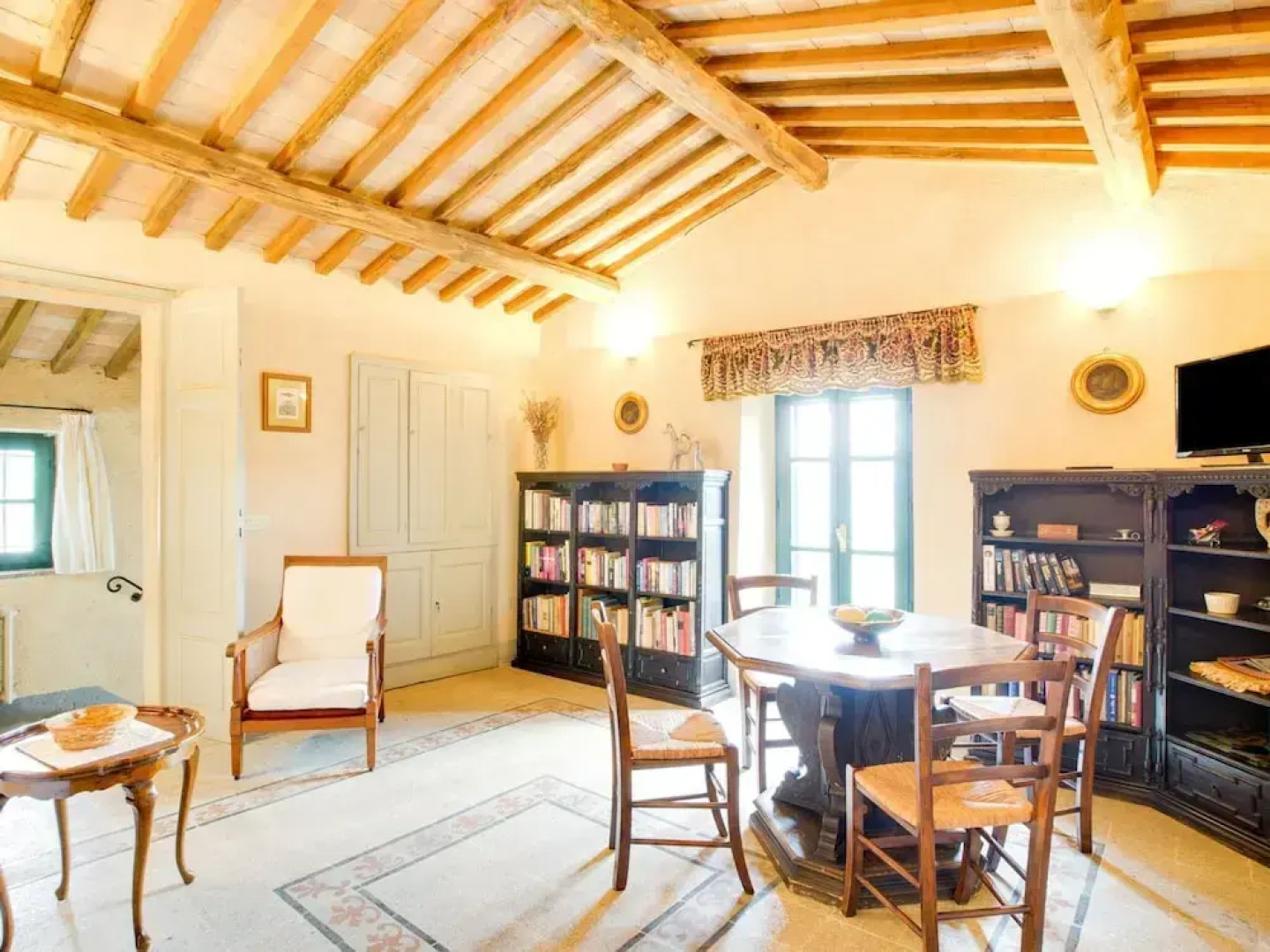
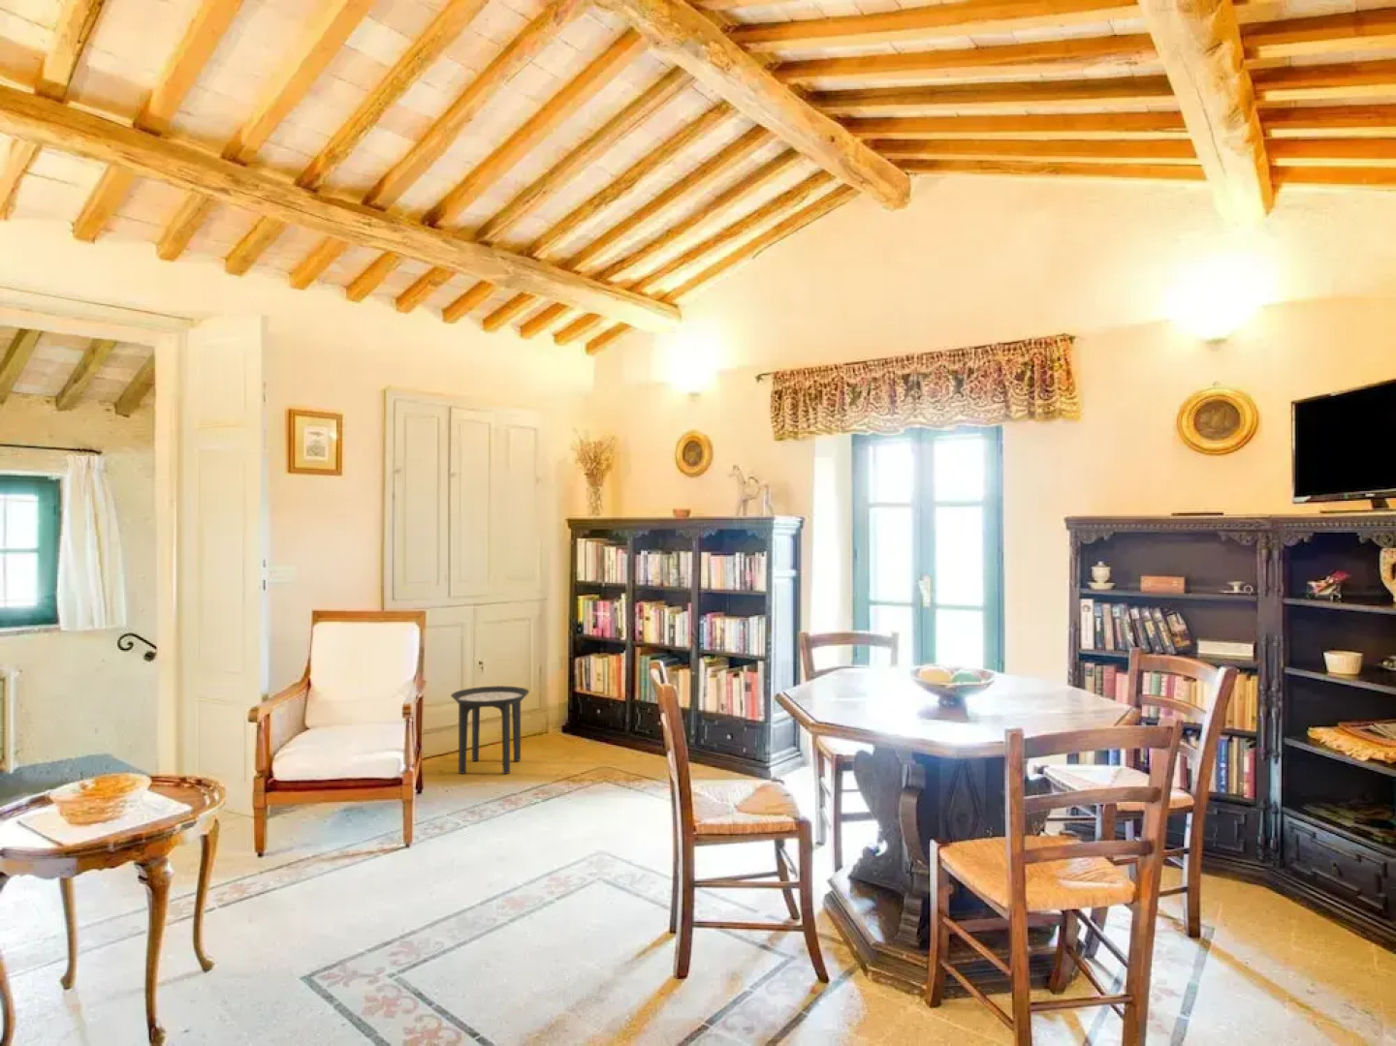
+ side table (479, 730)
